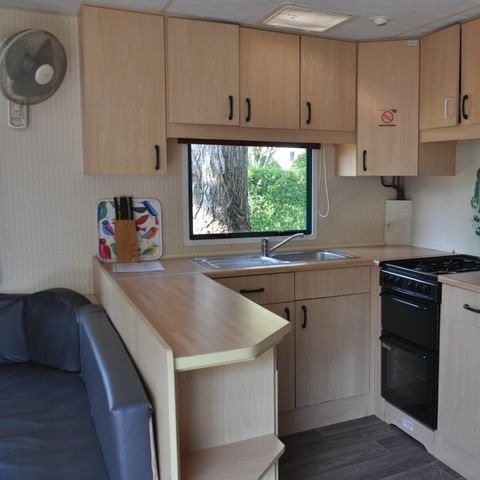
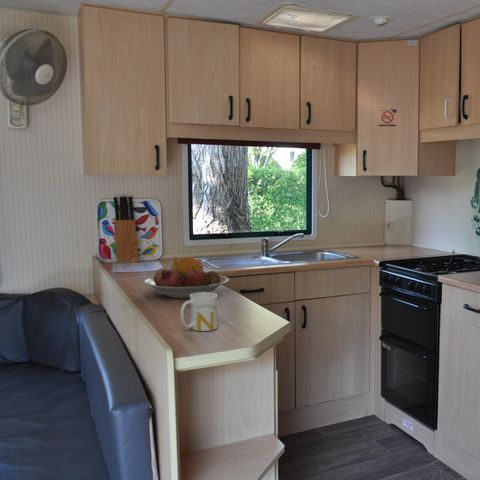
+ fruit bowl (186, 276)
+ mug (201, 312)
